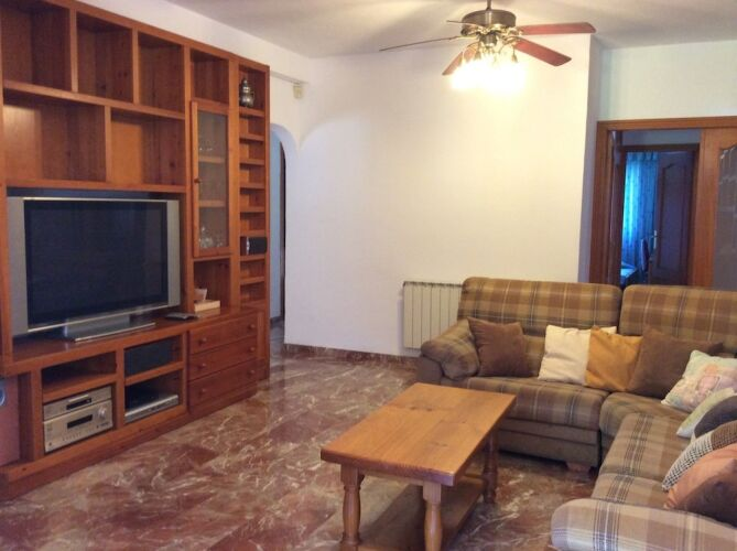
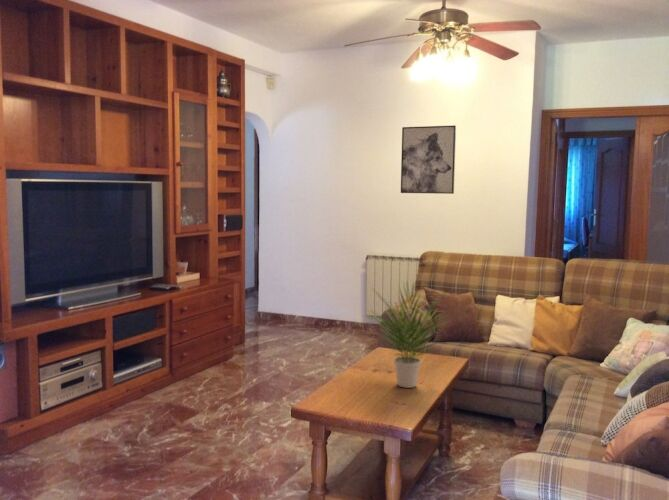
+ potted plant (409, 335)
+ wall art (427, 160)
